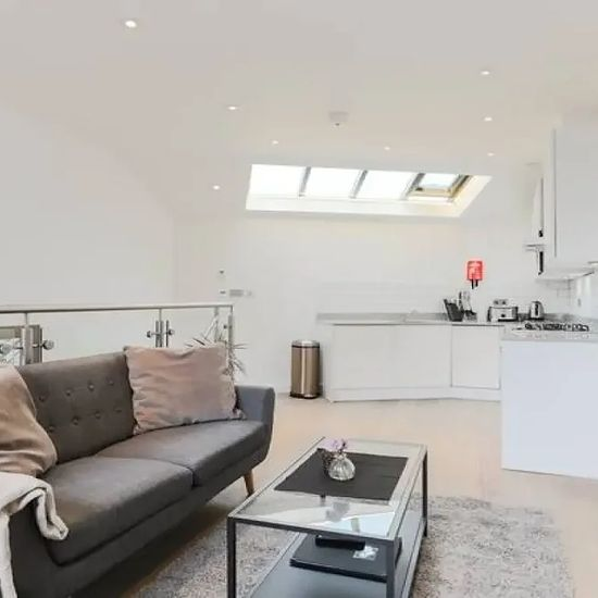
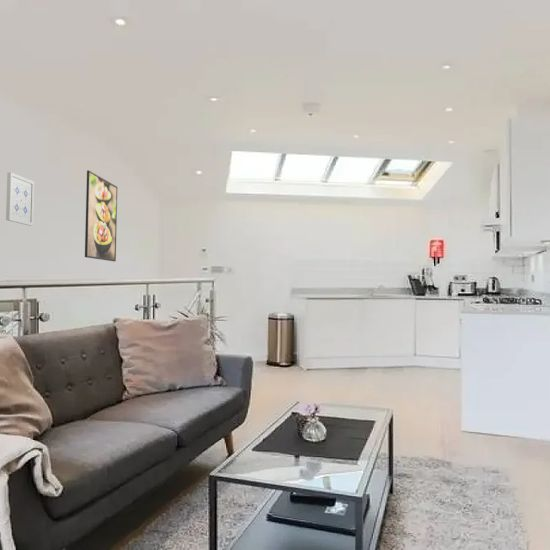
+ wall art (20, 200)
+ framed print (102, 219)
